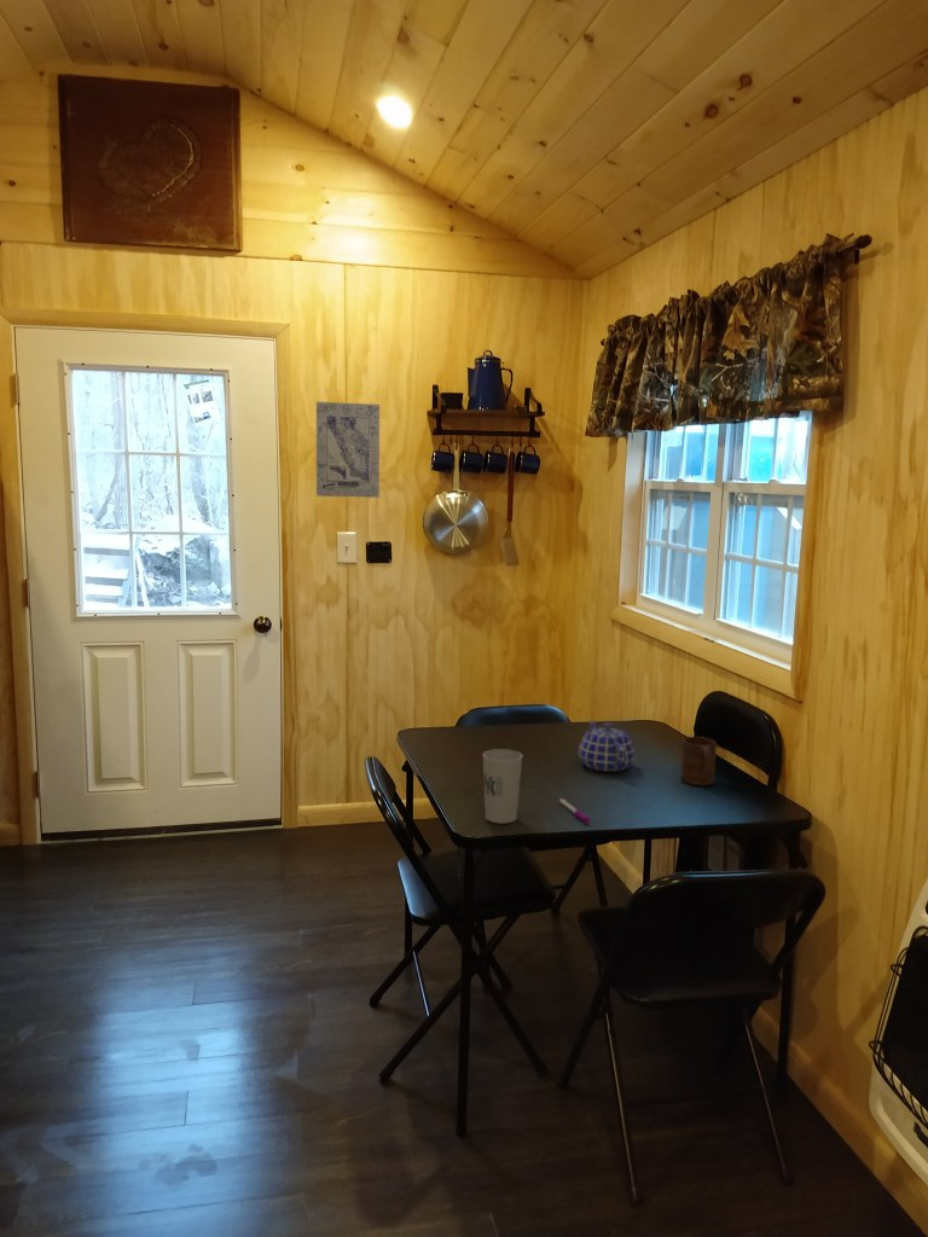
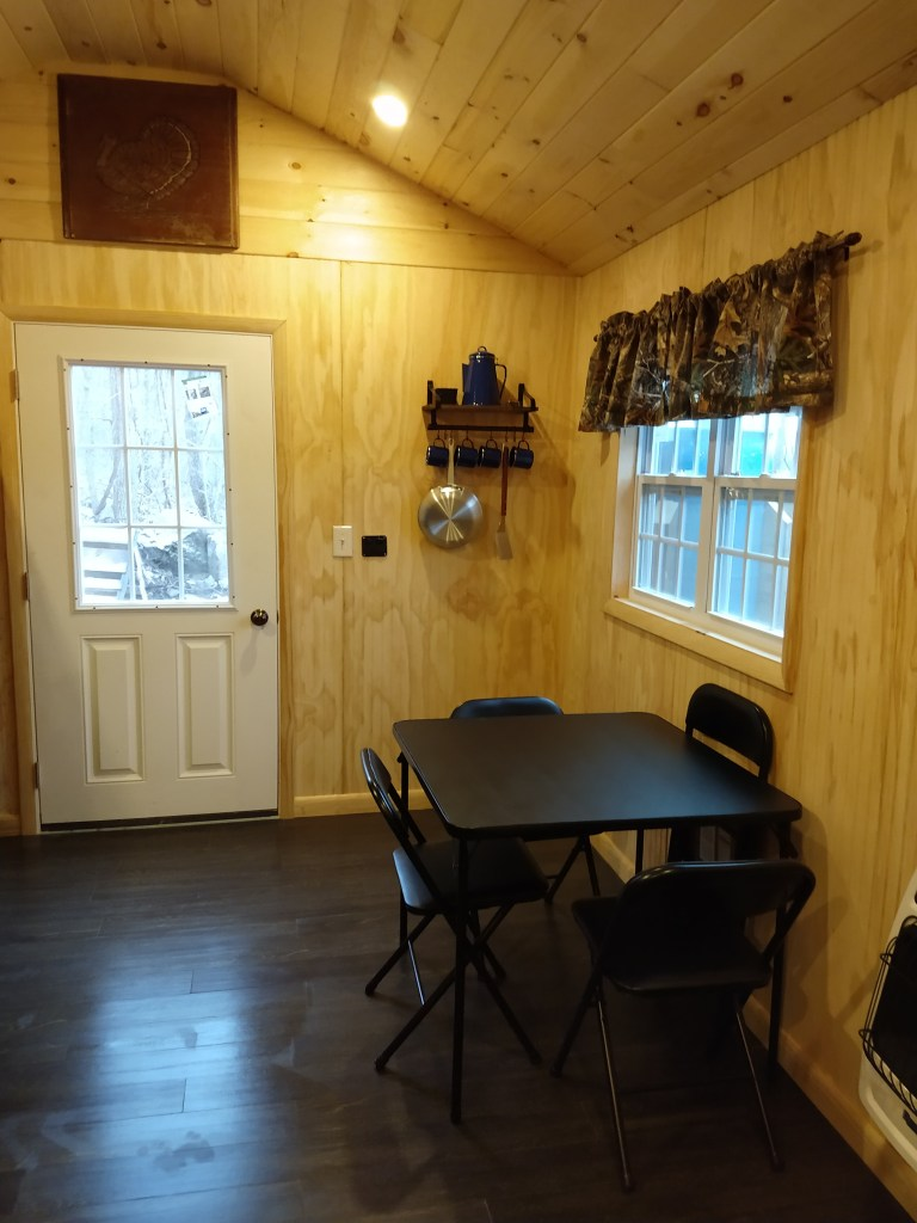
- pen (573, 809)
- teapot (605, 744)
- cup (701, 762)
- wall art (347, 449)
- cup (501, 786)
